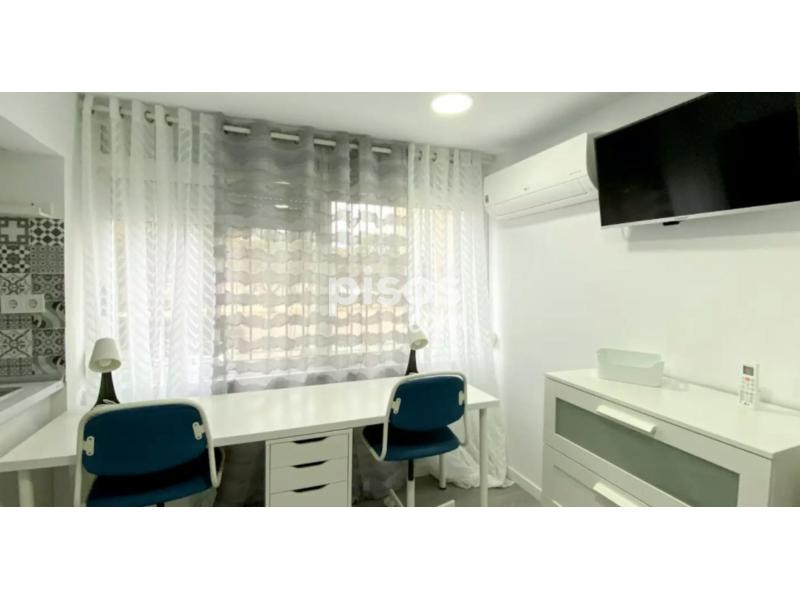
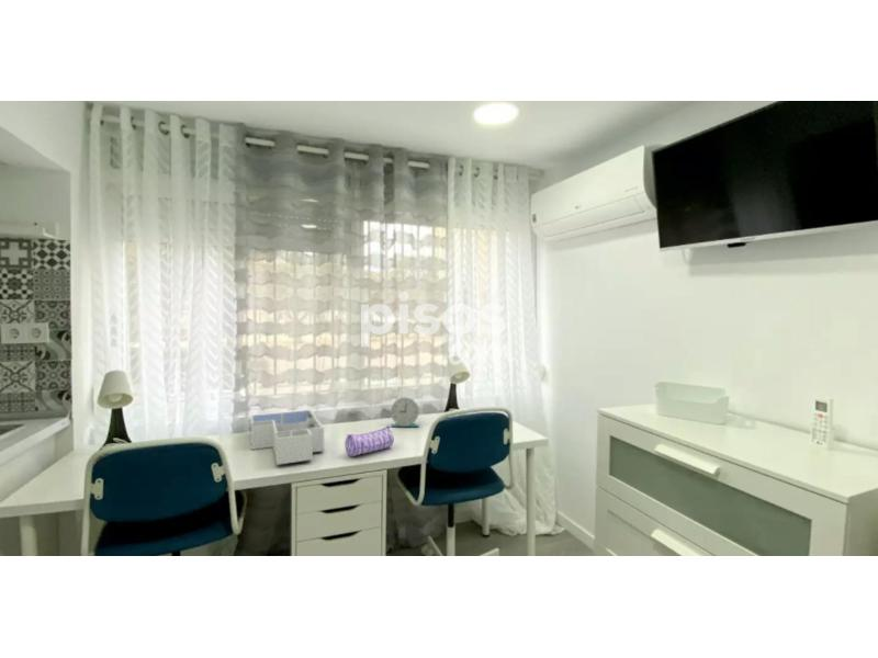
+ desk organizer (285, 433)
+ pencil case (370, 440)
+ alarm clock (405, 410)
